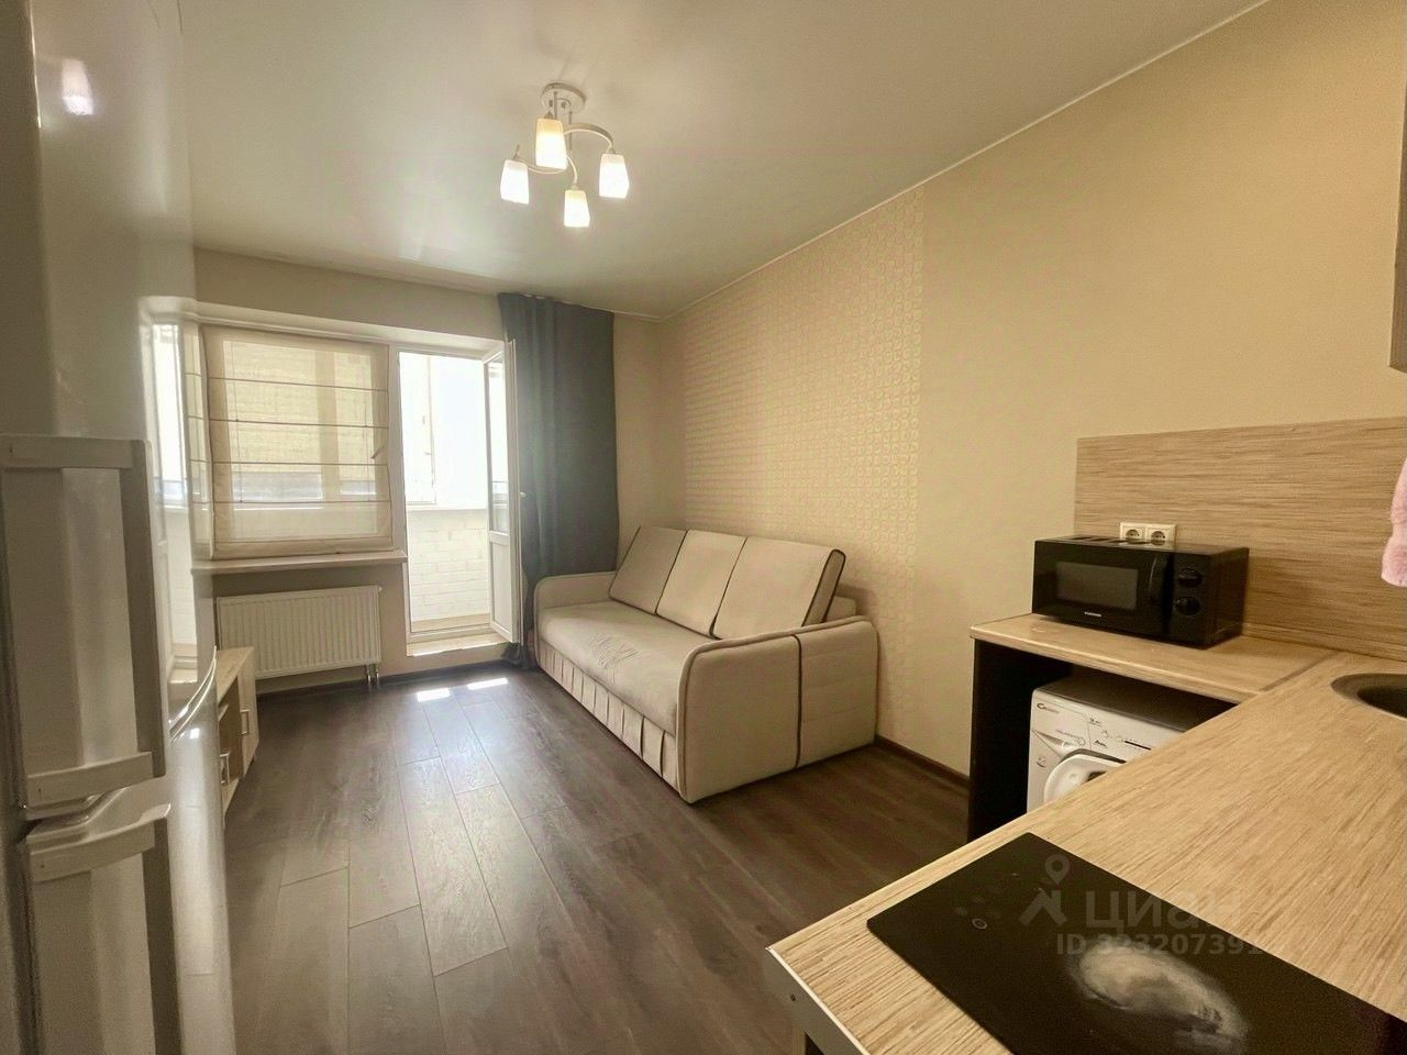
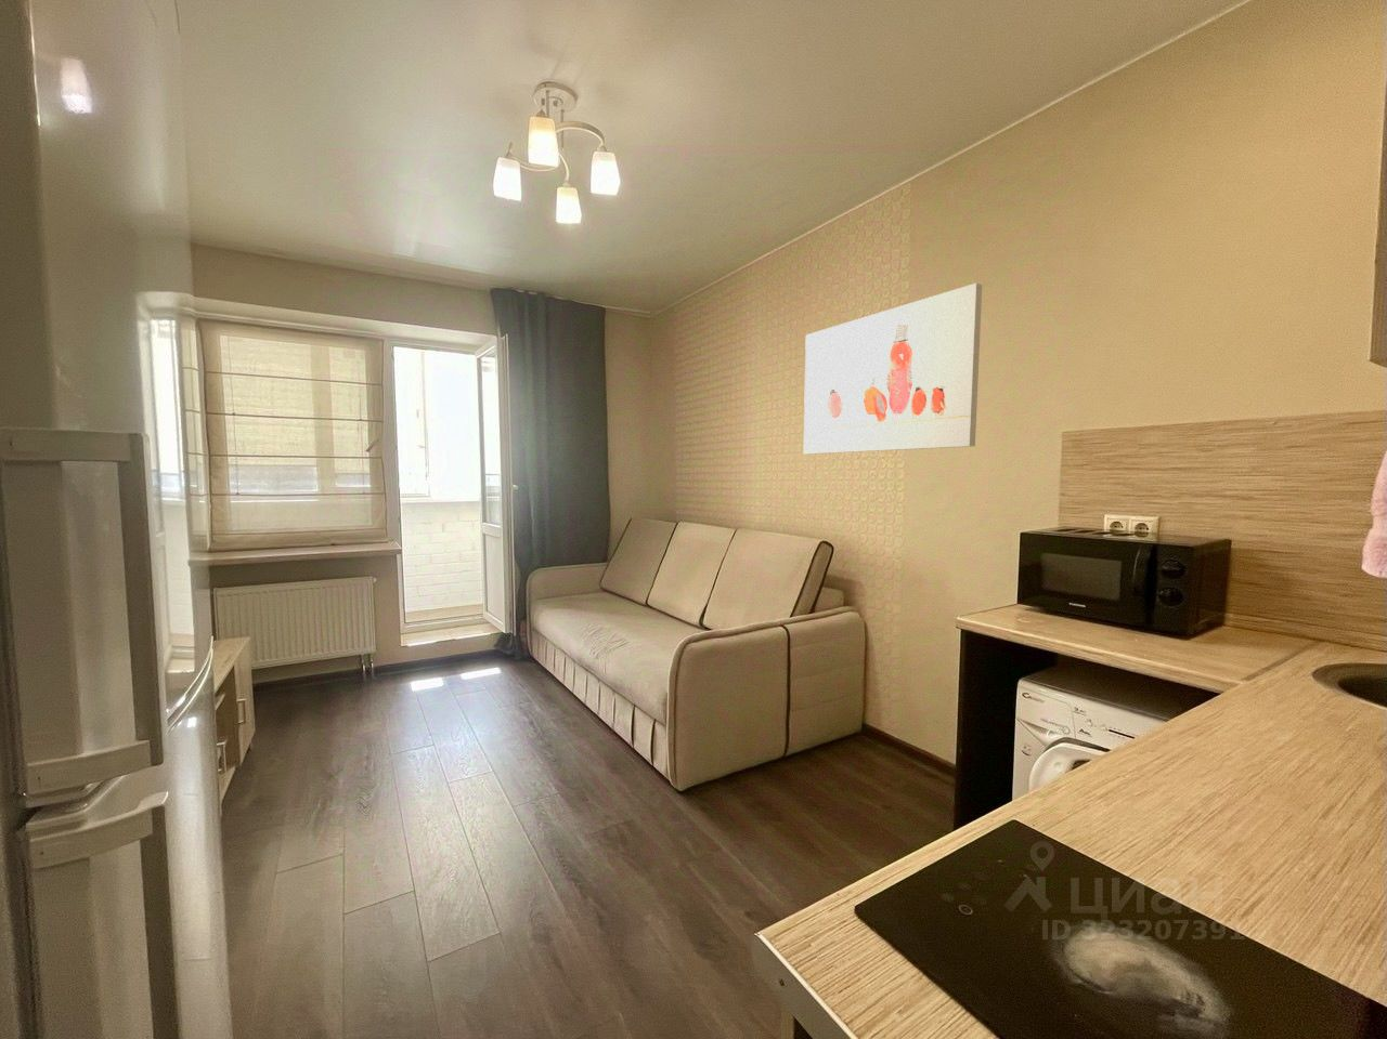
+ wall art (878, 382)
